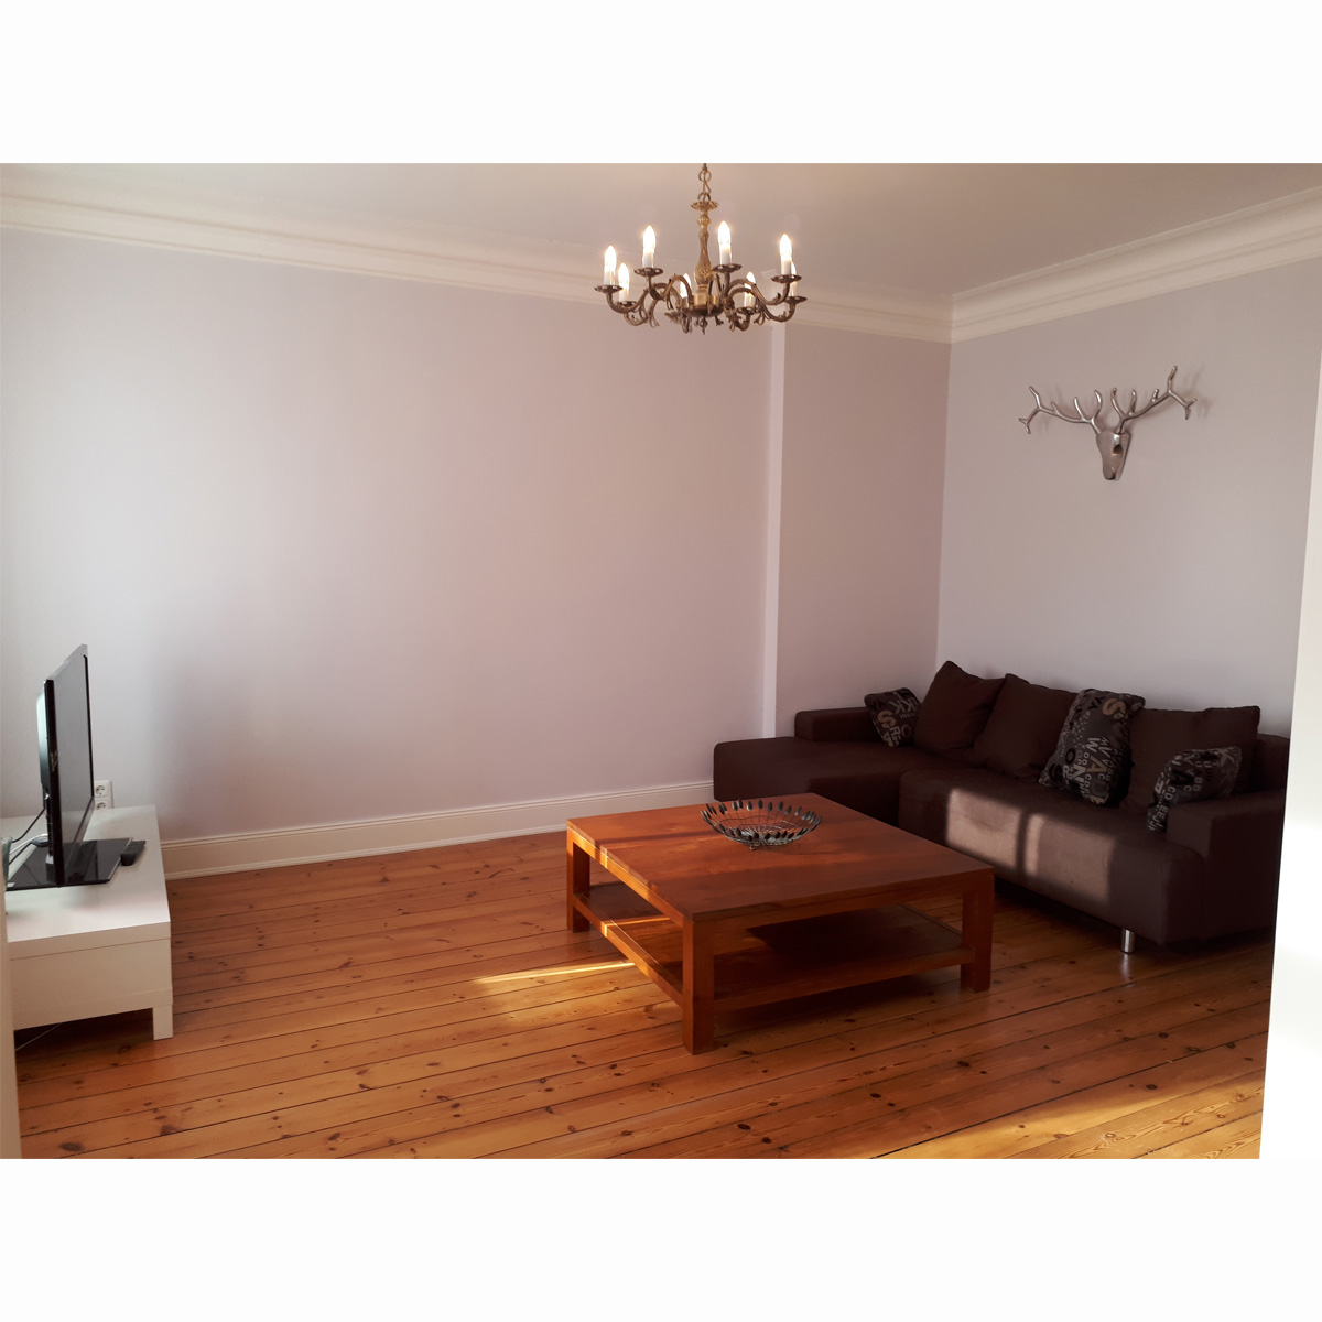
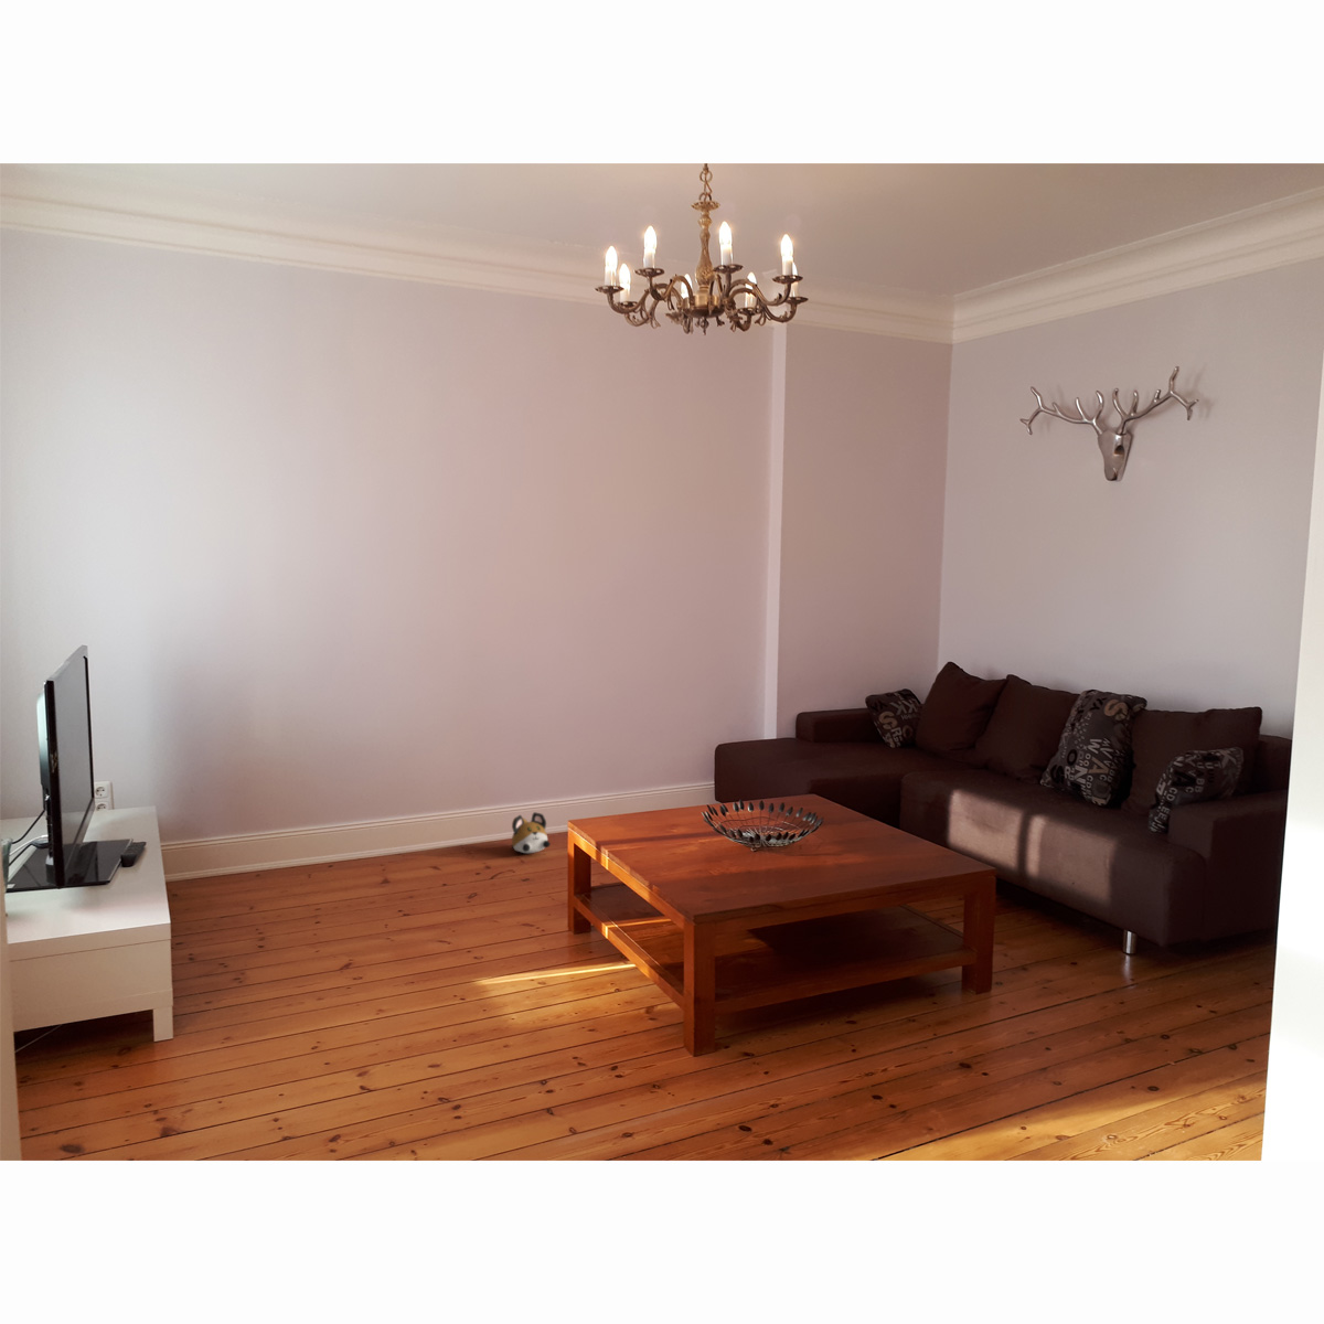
+ plush toy (526, 831)
